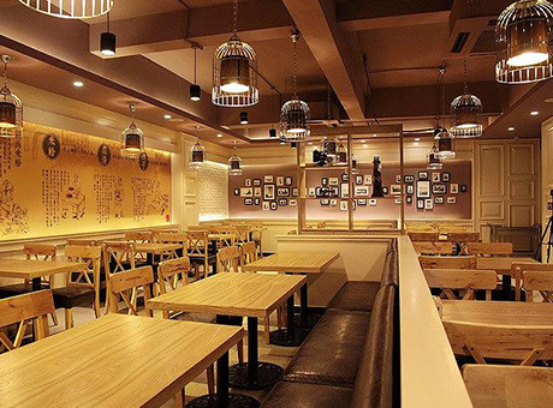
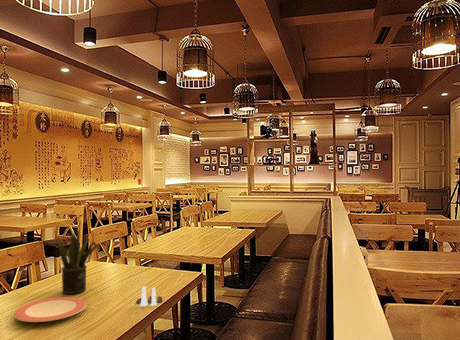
+ plate (51, 310)
+ potted plant (77, 260)
+ salt and pepper shaker set (150, 296)
